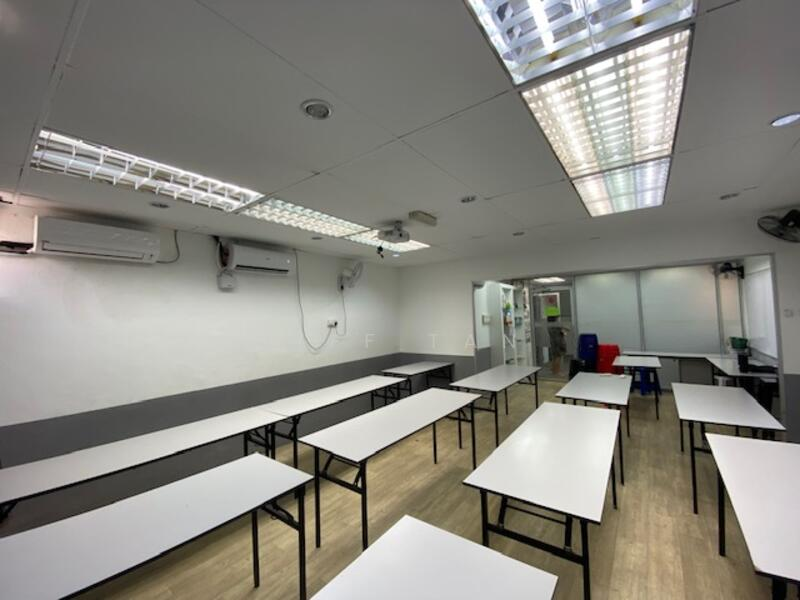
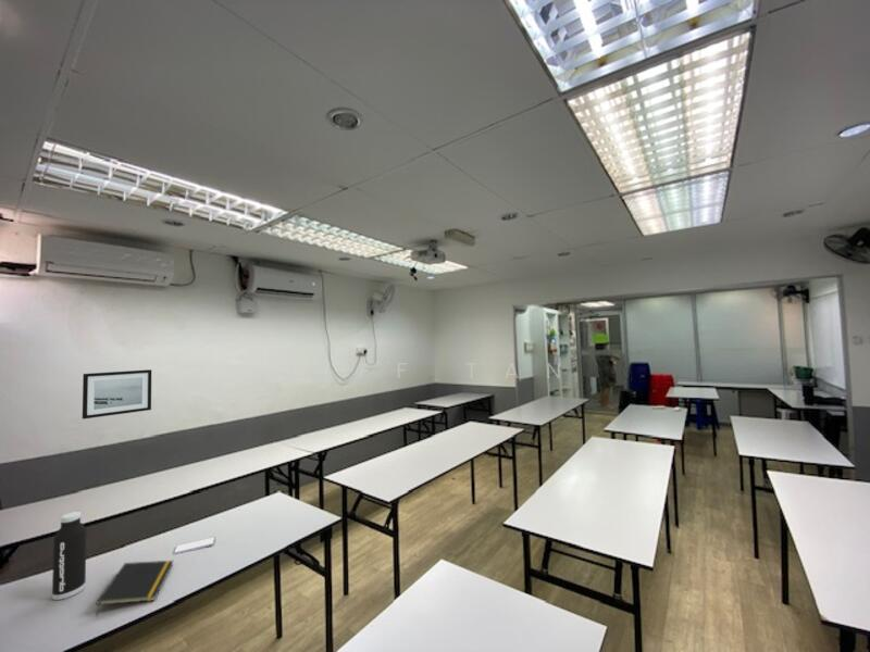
+ notepad (138, 580)
+ smartphone (195, 544)
+ wall art (119, 392)
+ water bottle (70, 553)
